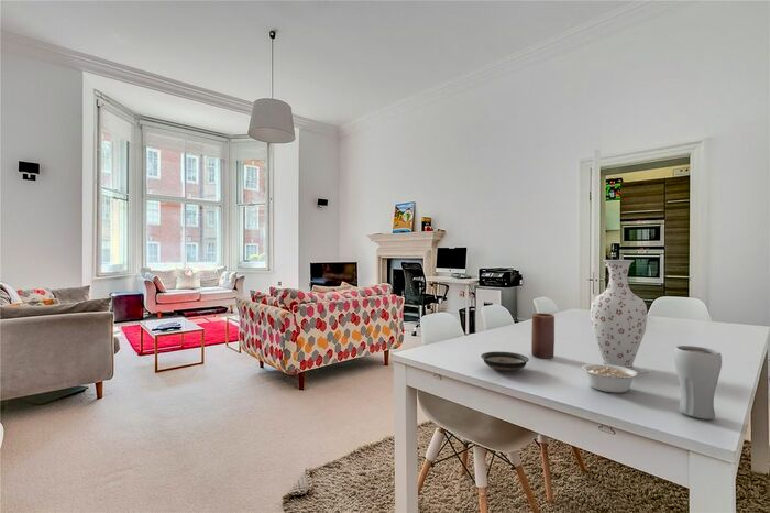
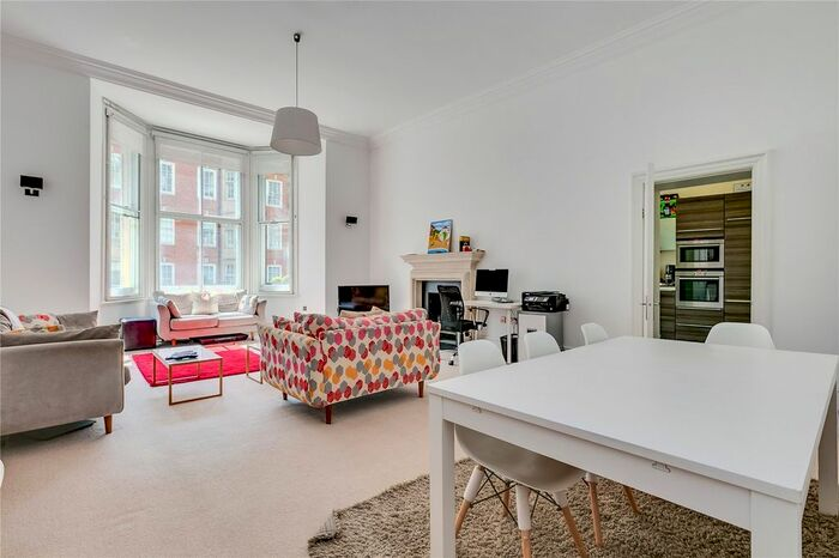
- candle (542, 335)
- legume (610, 376)
- drinking glass (696, 382)
- vase (617, 313)
- saucer (504, 362)
